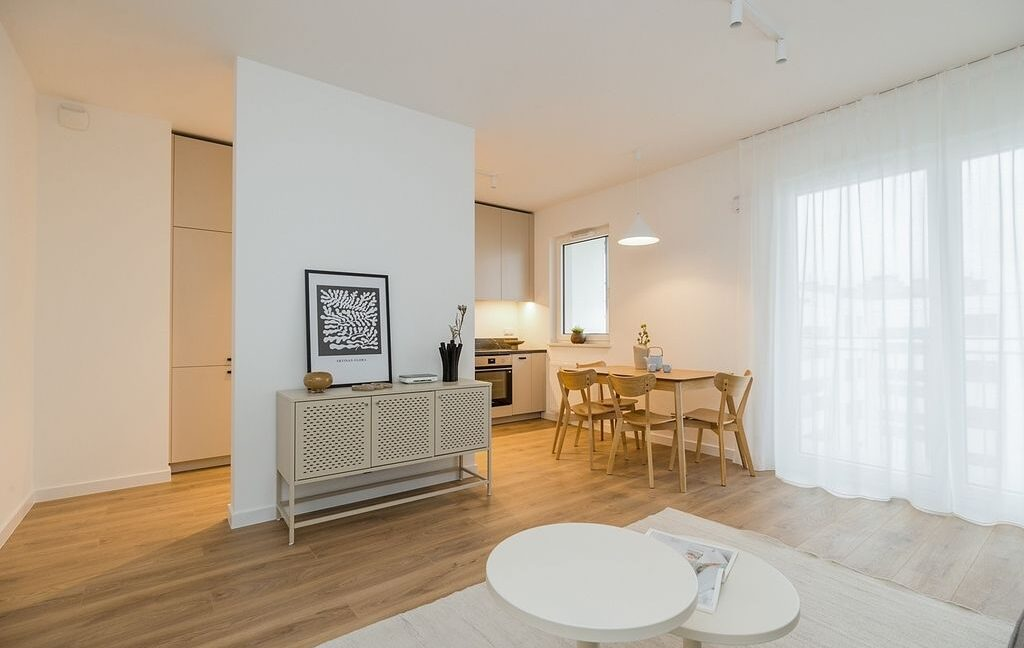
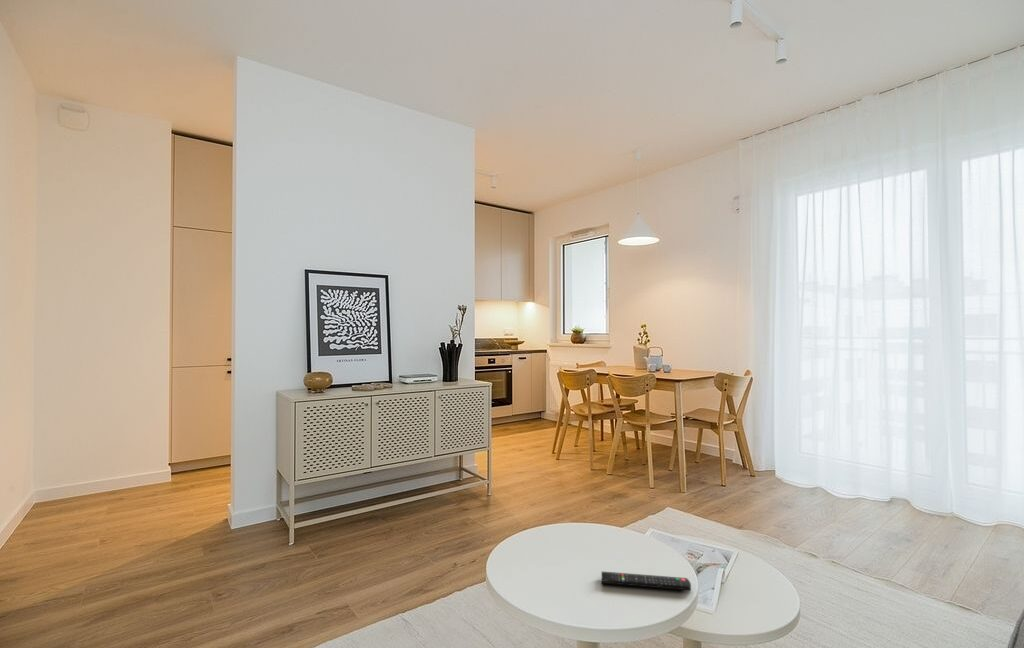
+ remote control (645, 581)
